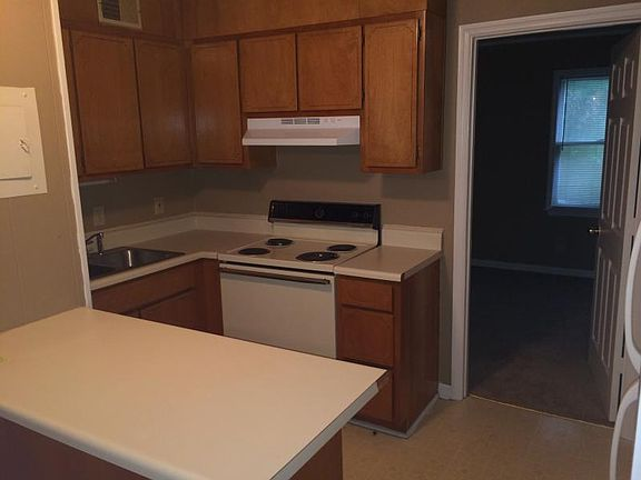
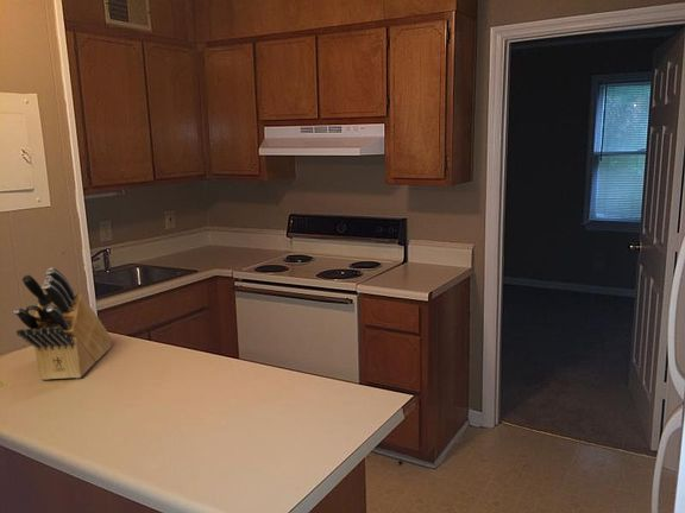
+ knife block (65, 315)
